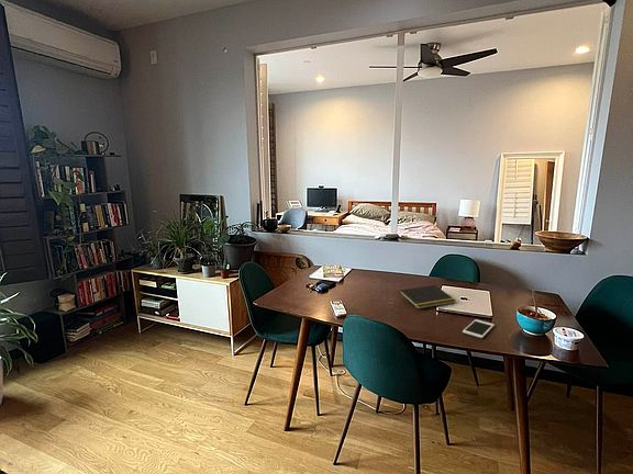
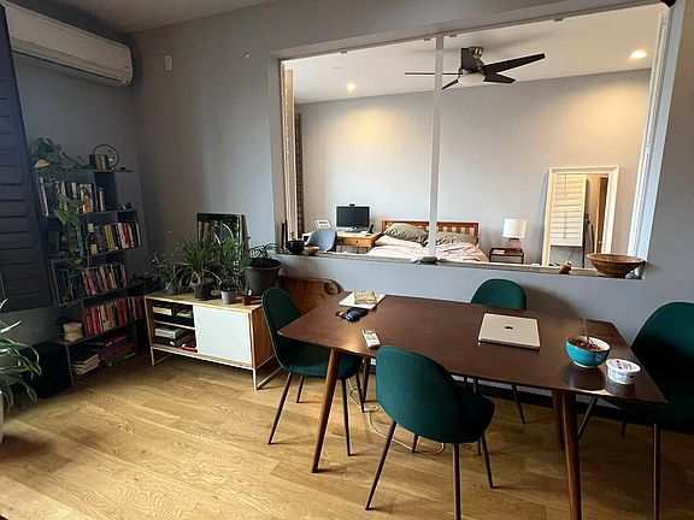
- notepad (426, 295)
- cell phone (478, 328)
